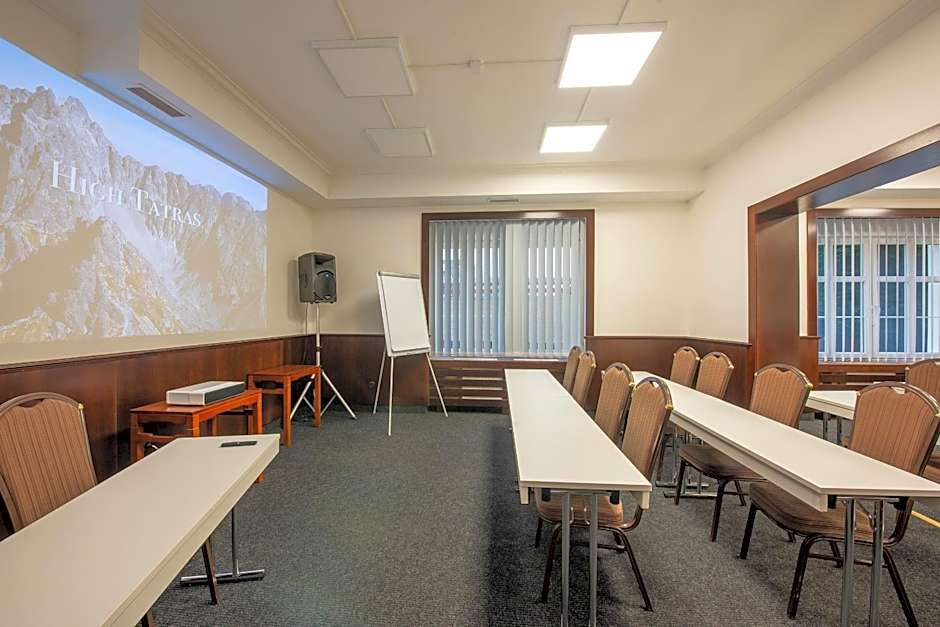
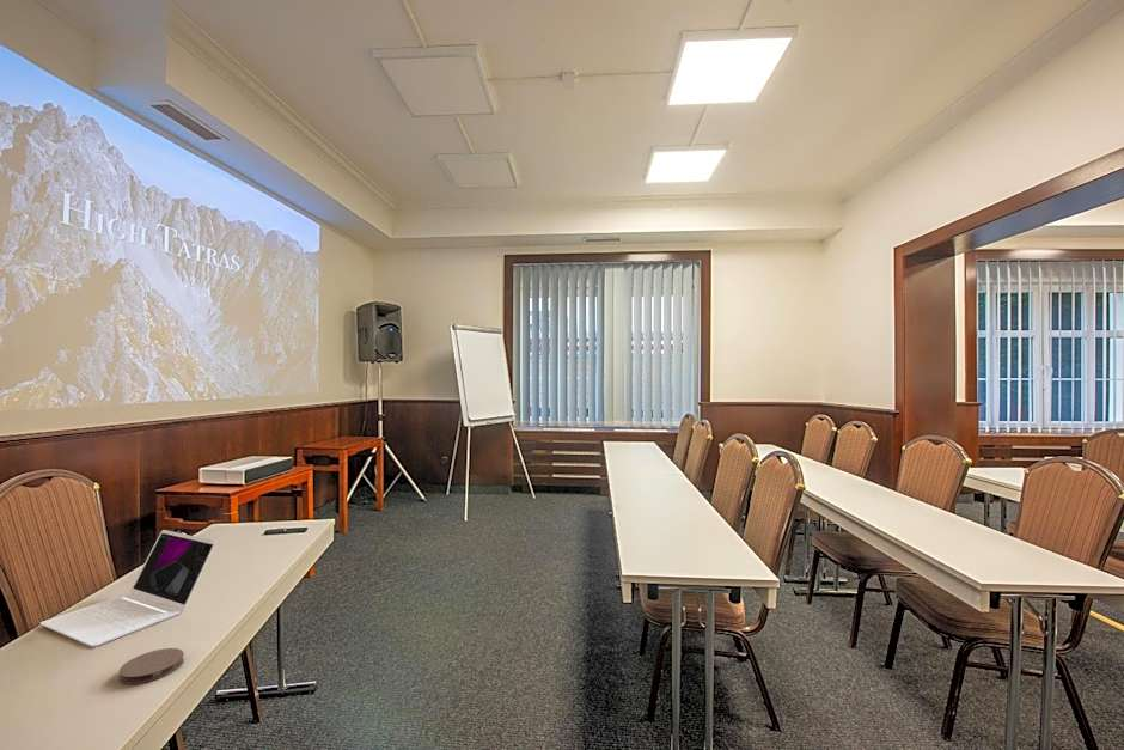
+ coaster (152, 665)
+ laptop (136, 578)
